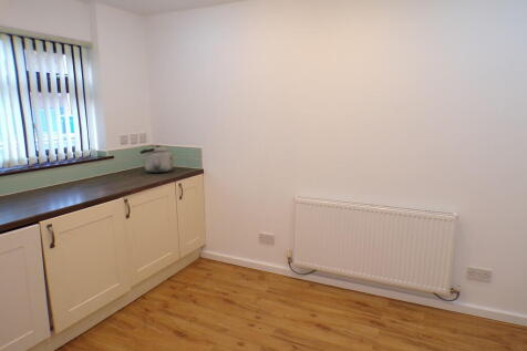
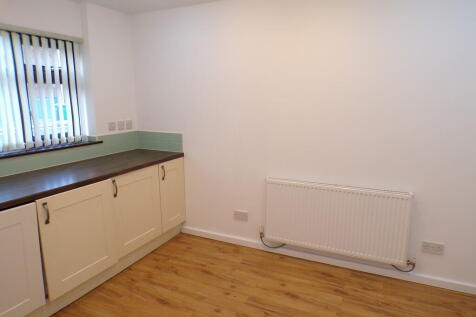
- kettle (156, 158)
